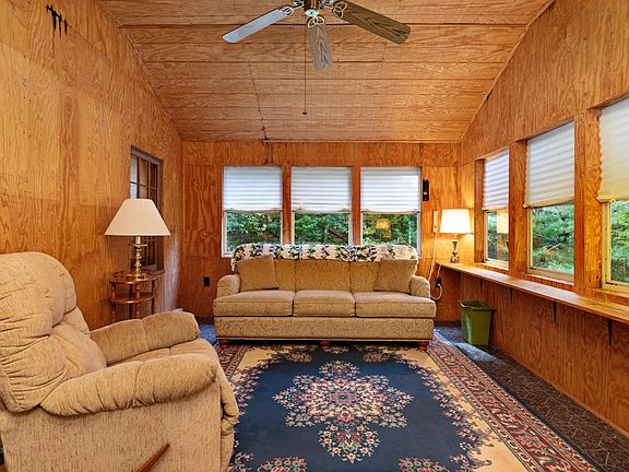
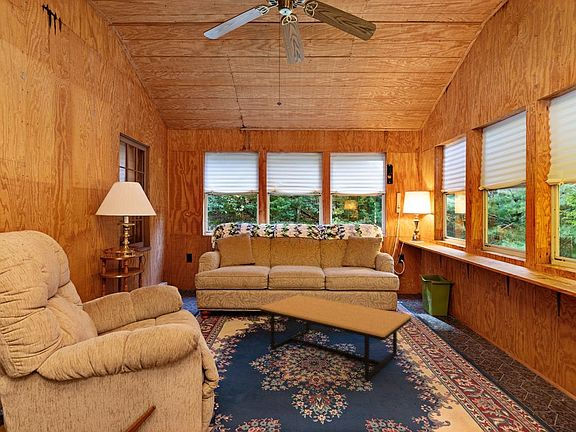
+ coffee table (332, 328)
